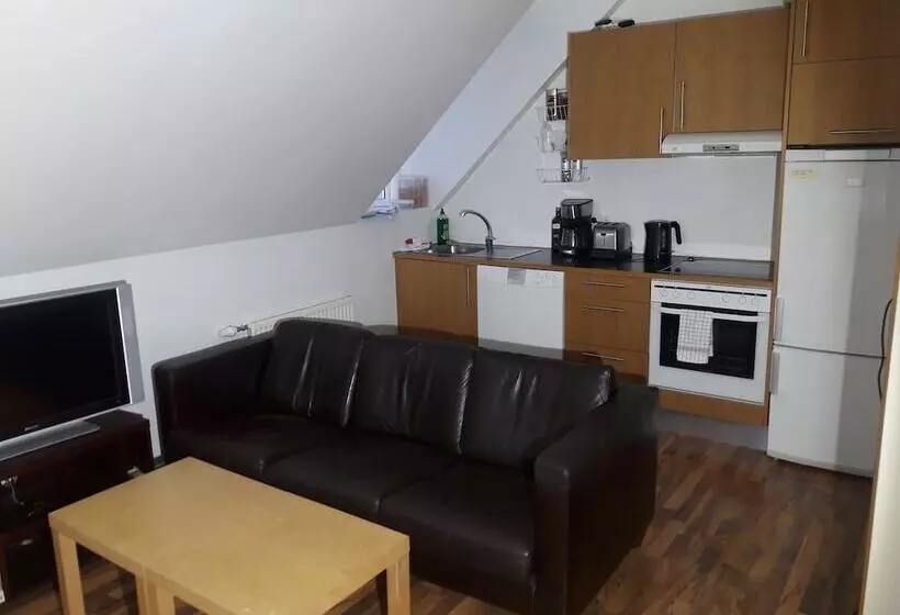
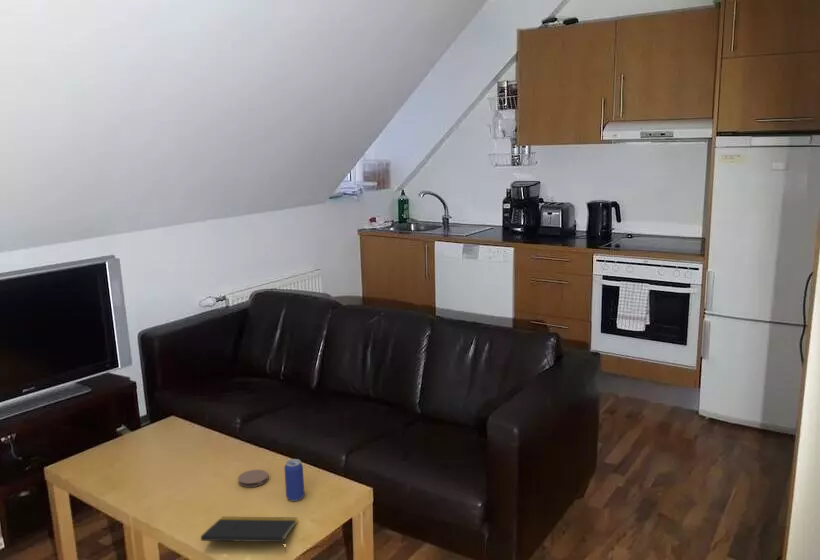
+ coaster (253, 478)
+ notepad (250, 528)
+ beverage can (294, 479)
